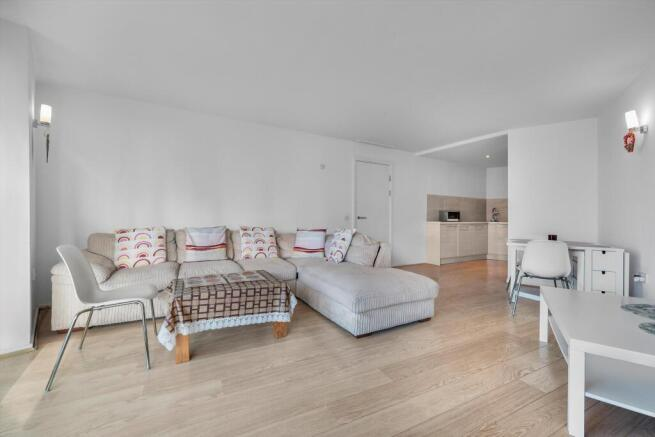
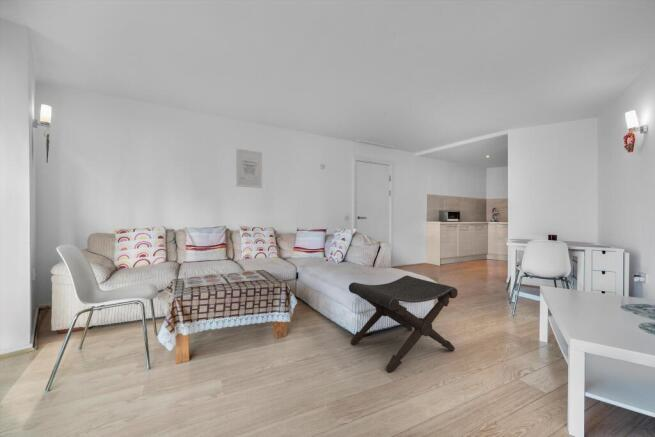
+ footstool (401, 315)
+ wall art (249, 168)
